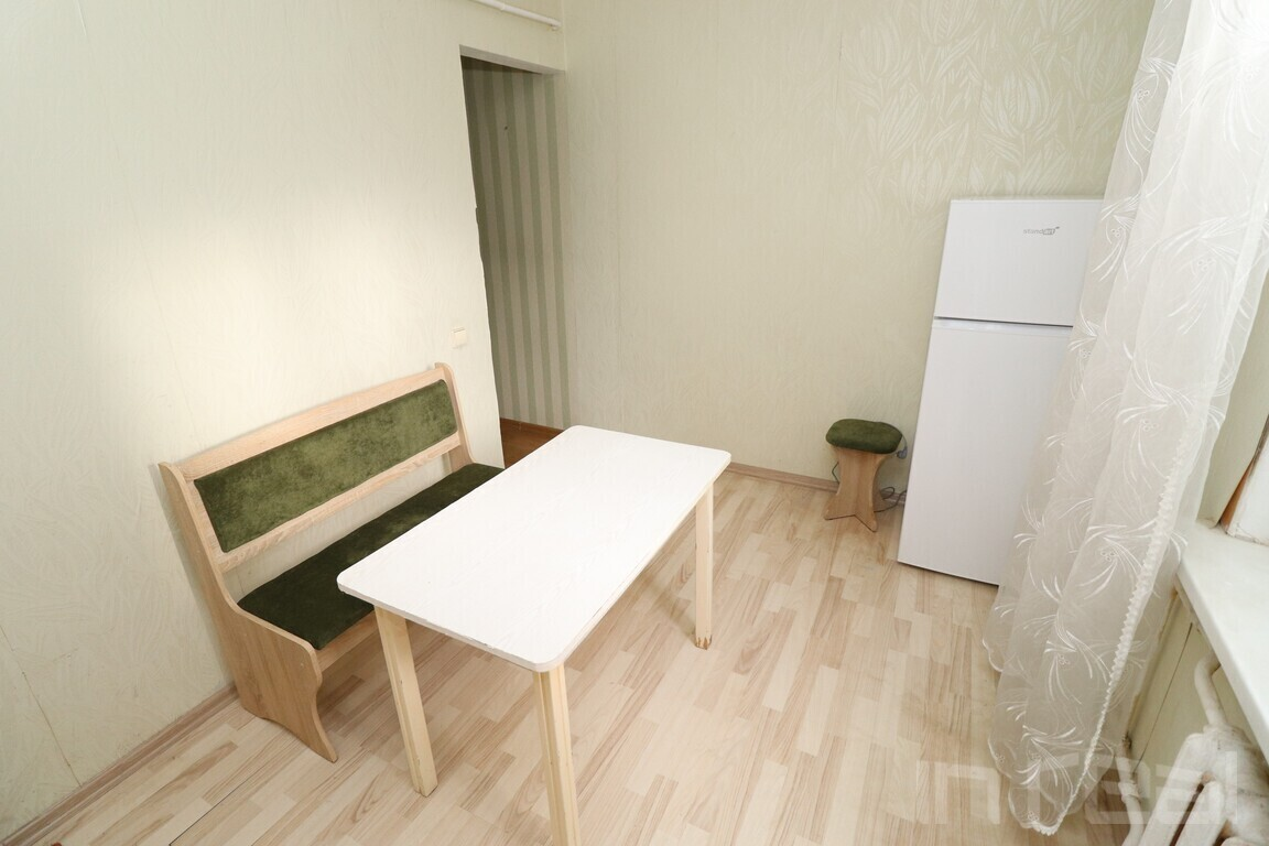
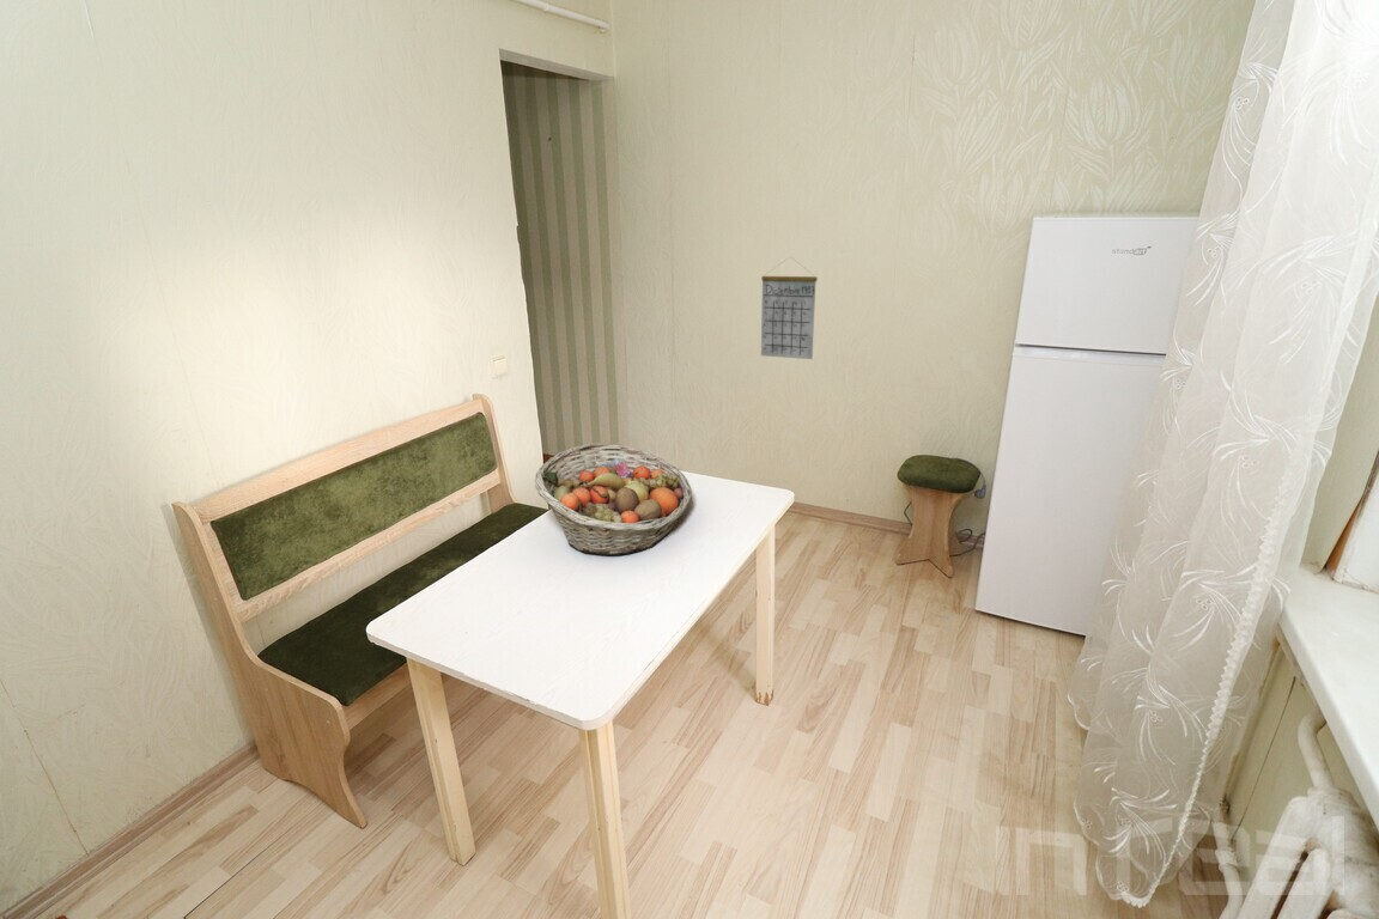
+ calendar (788, 308)
+ fruit basket (616, 494)
